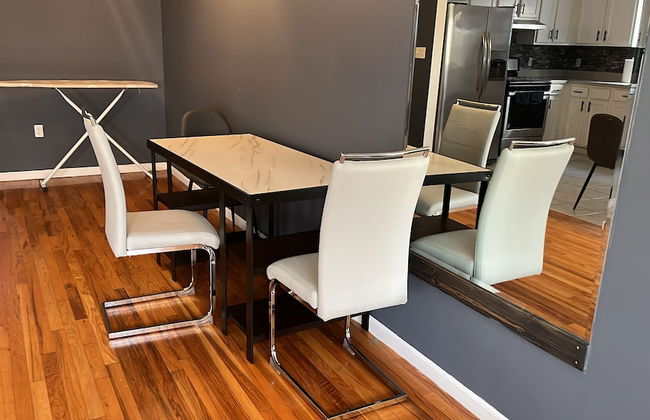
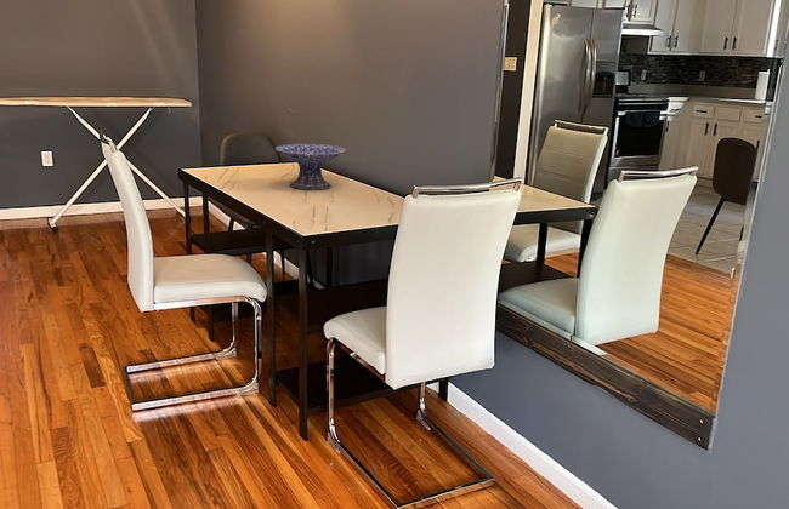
+ decorative bowl (310, 167)
